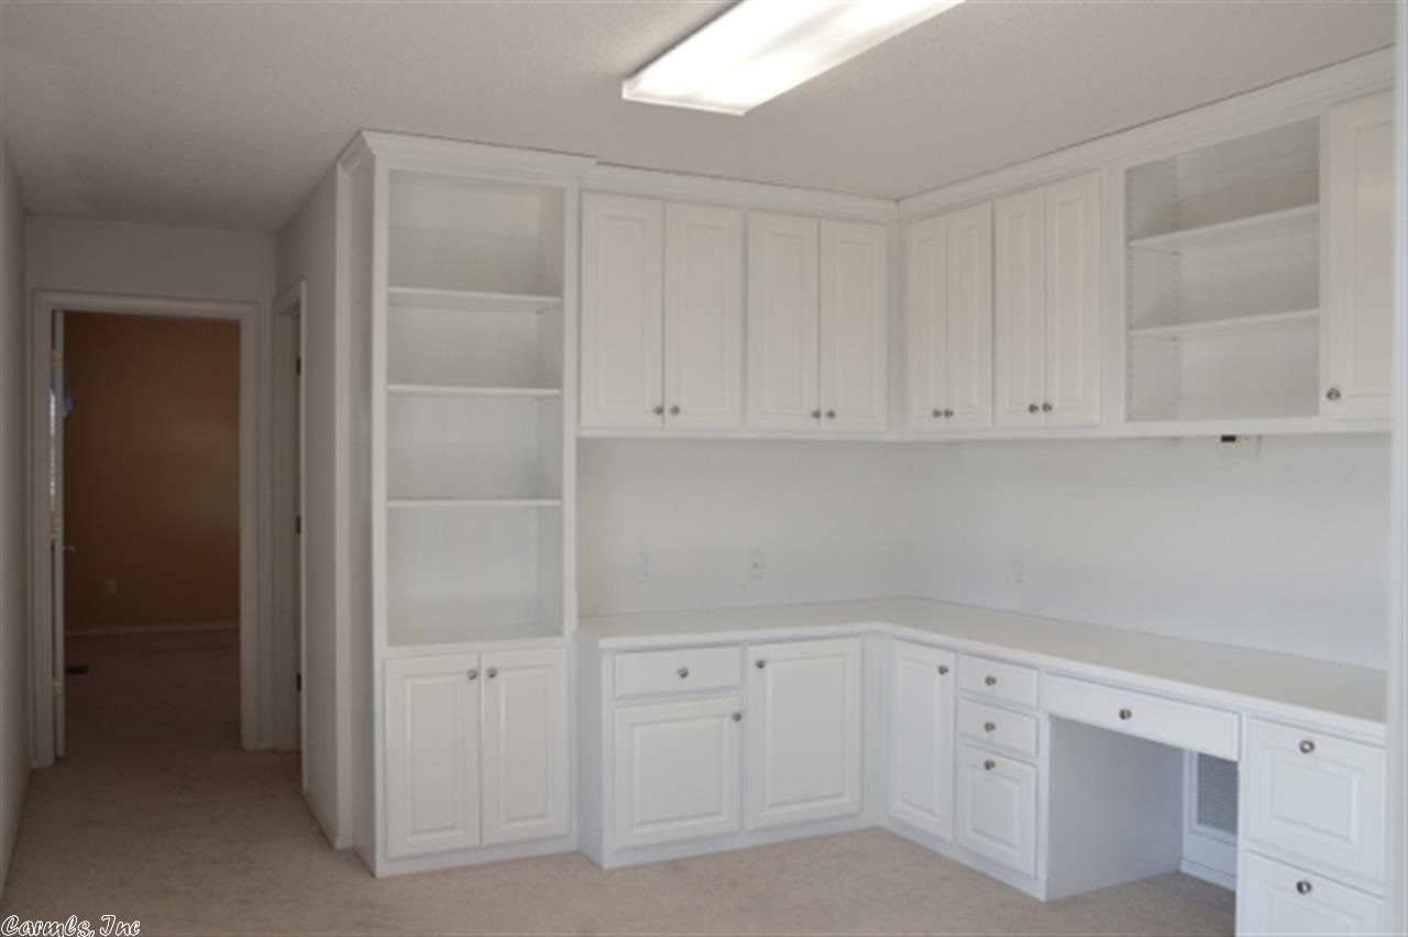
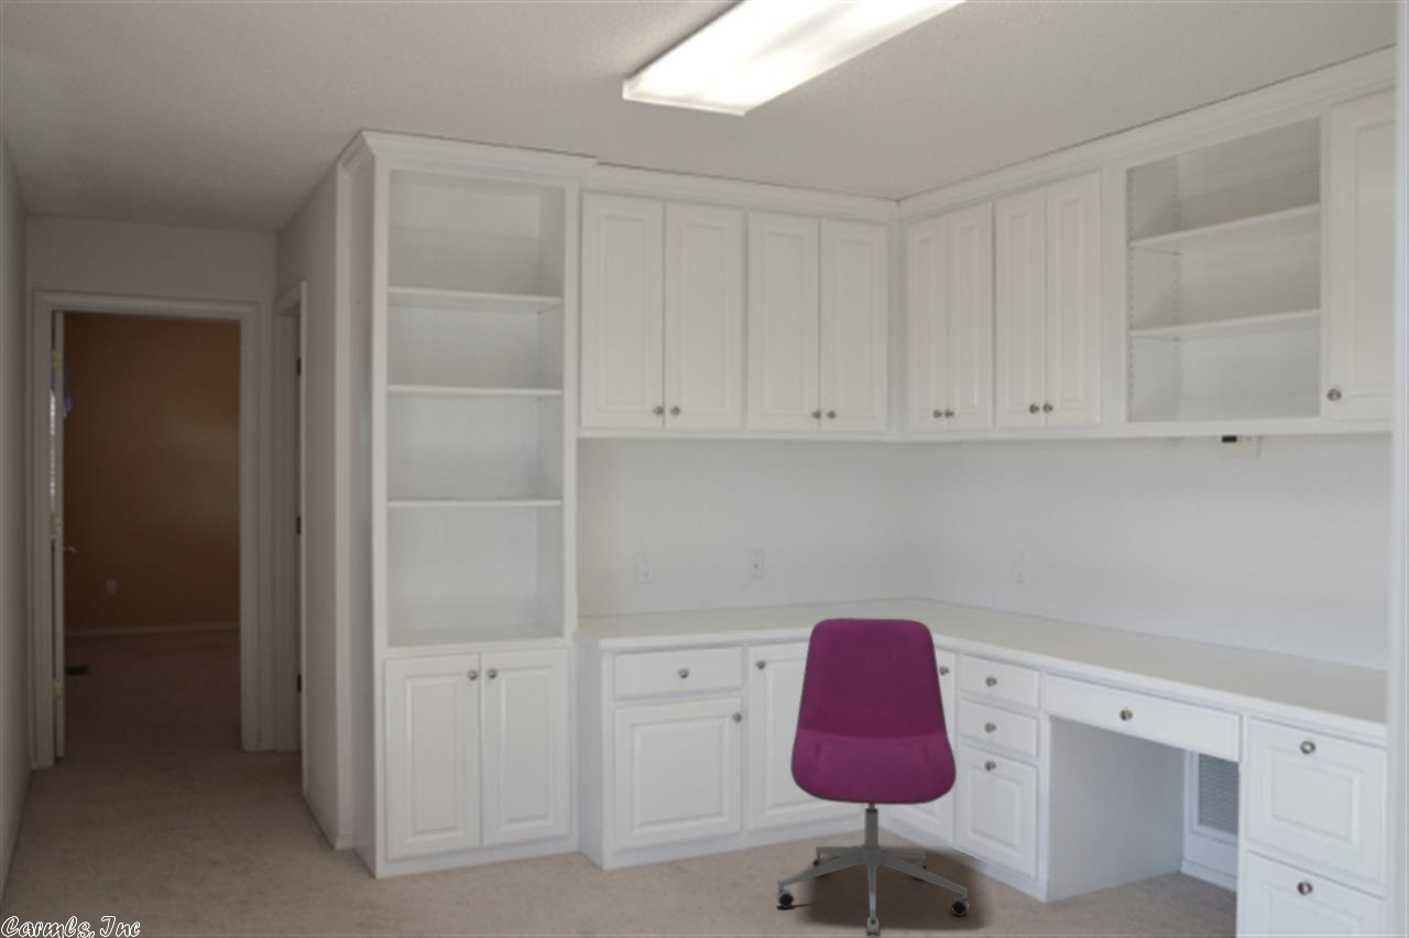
+ office chair (872, 765)
